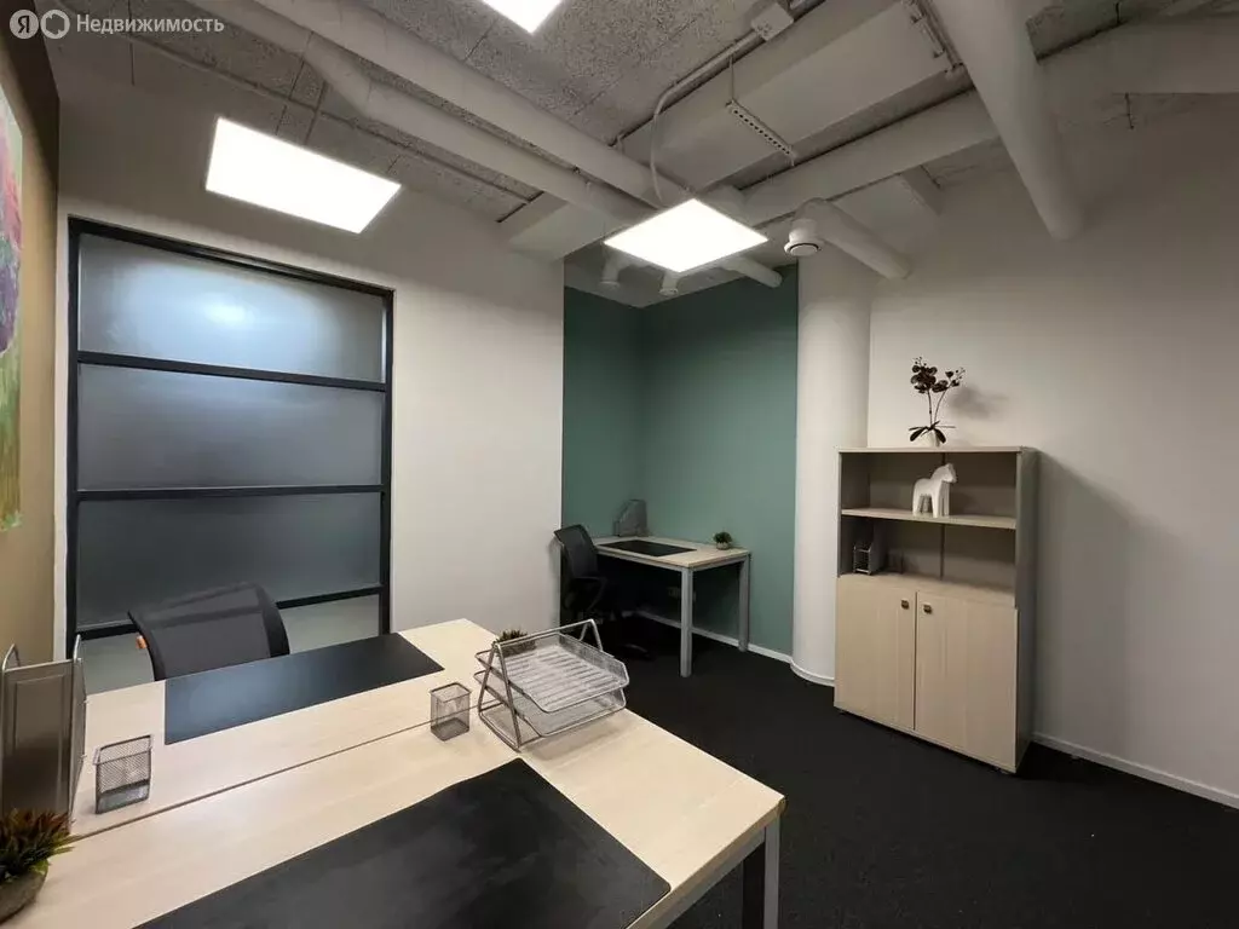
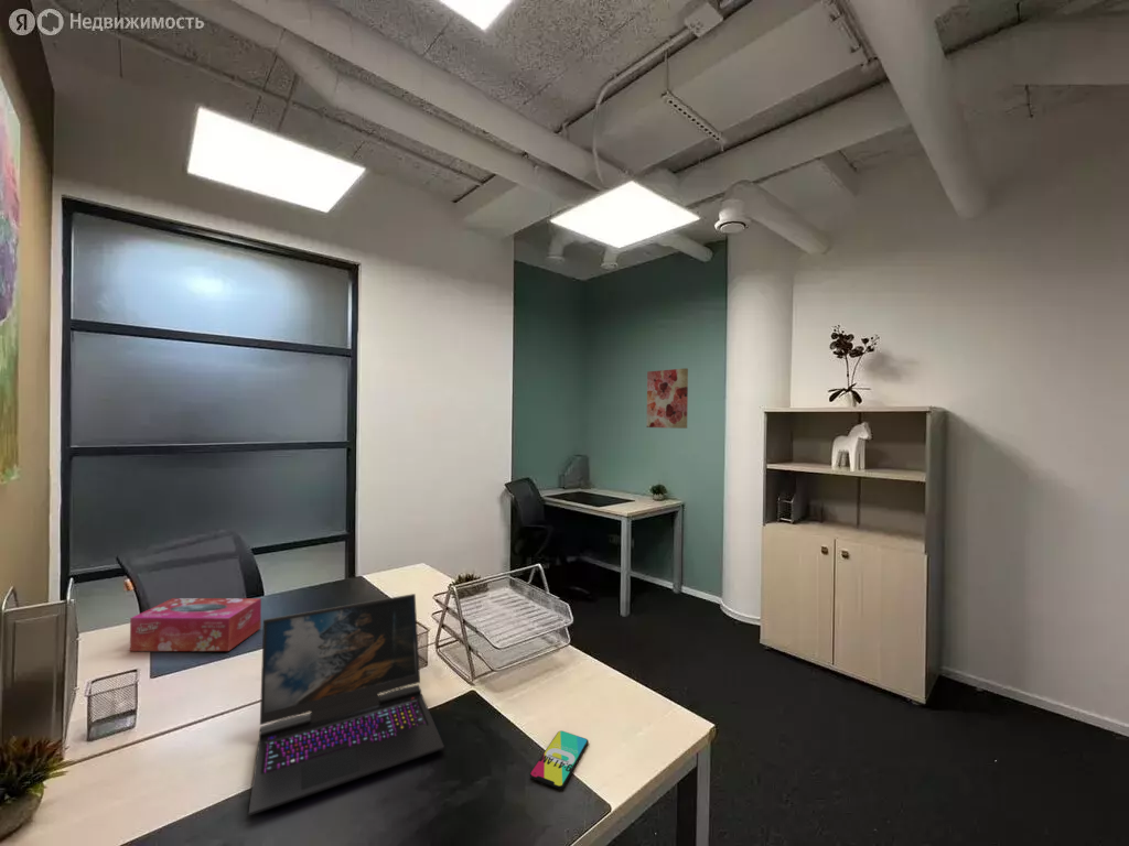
+ smartphone (560, 757)
+ tissue box (198, 622)
+ laptop (350, 683)
+ wall art (666, 399)
